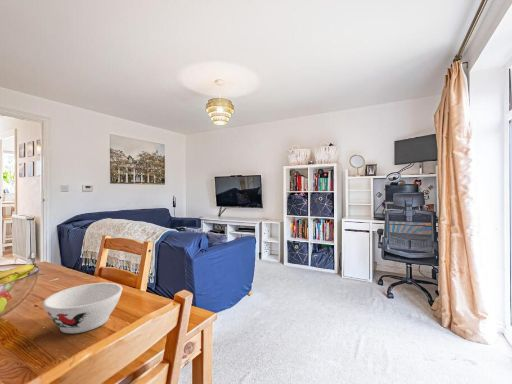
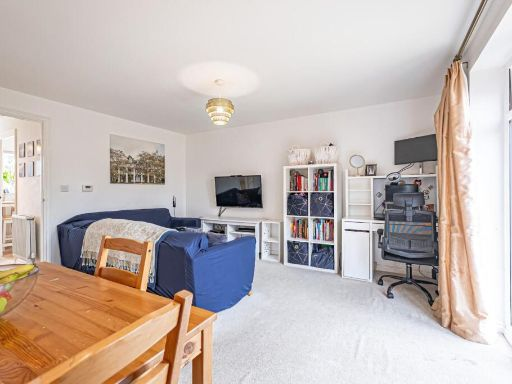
- bowl (85, 308)
